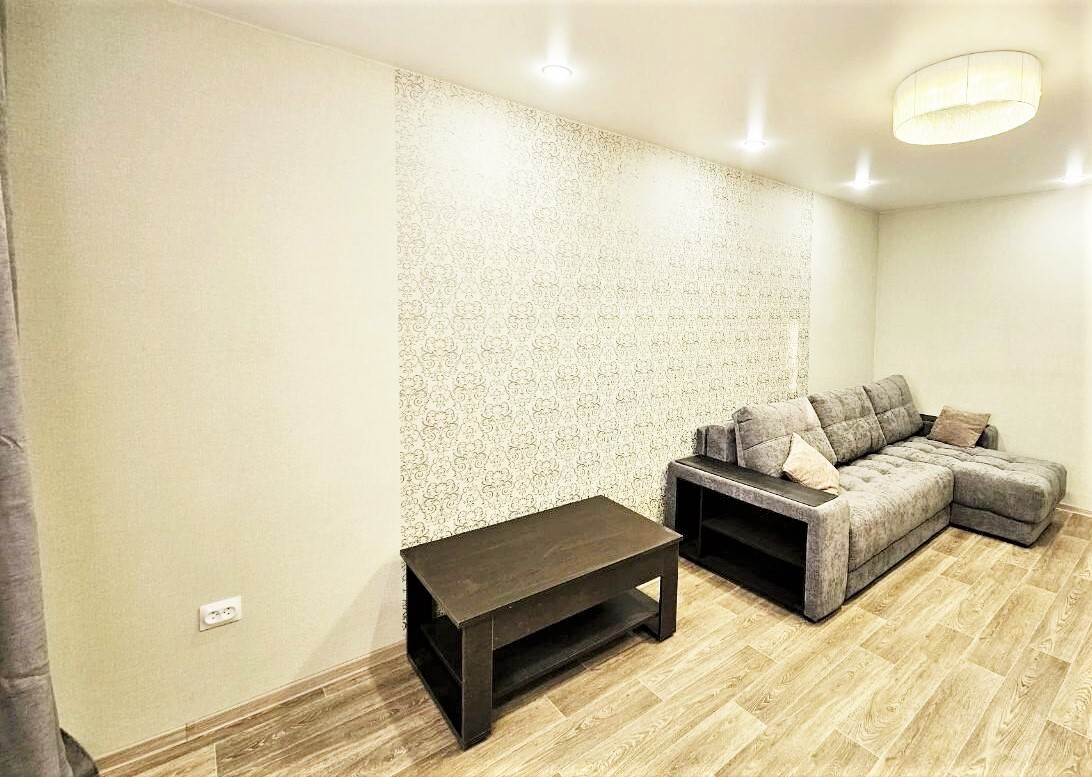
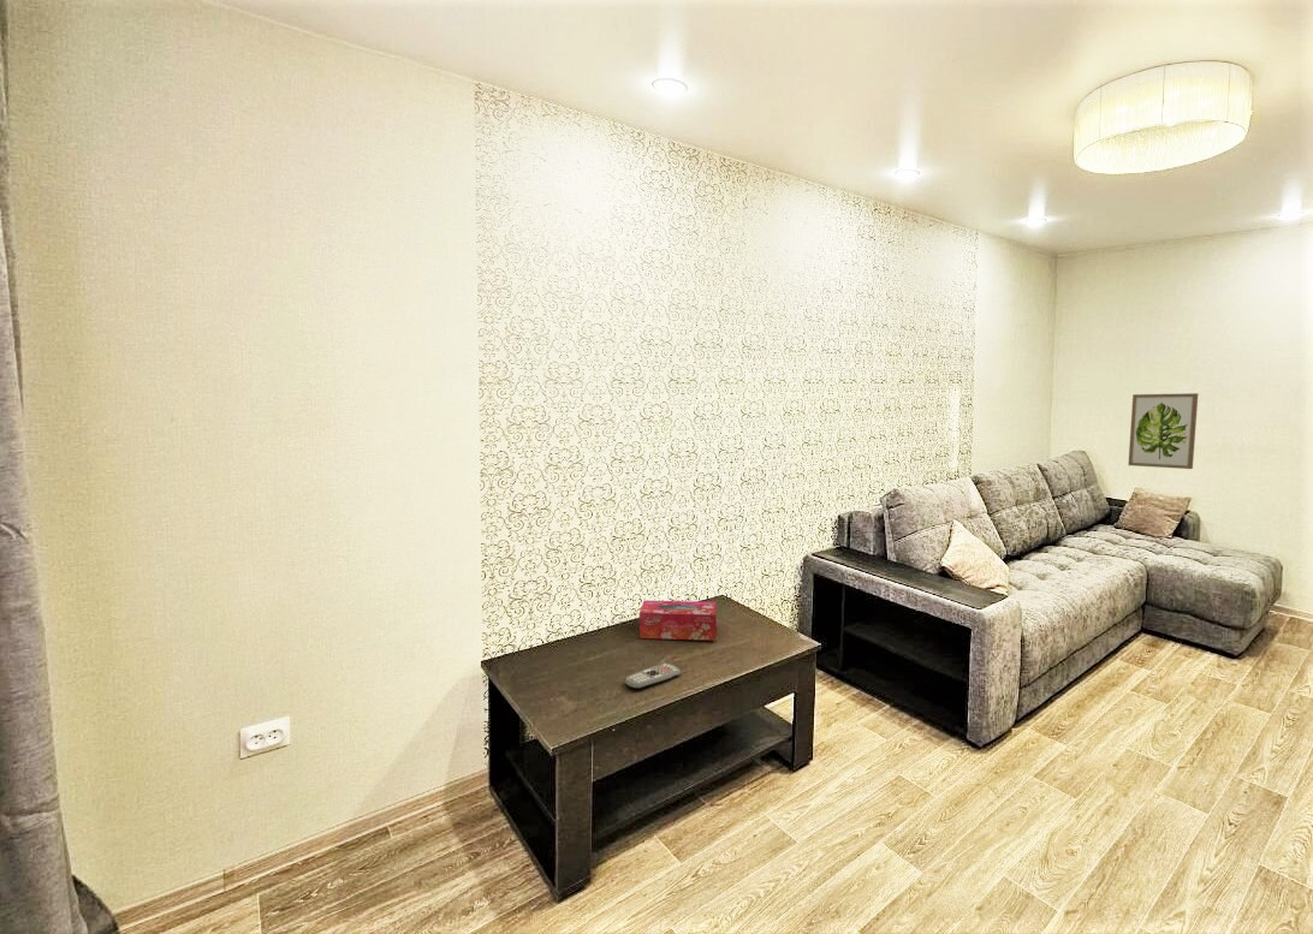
+ remote control (652, 676)
+ wall art (1162, 430)
+ tissue box (678, 619)
